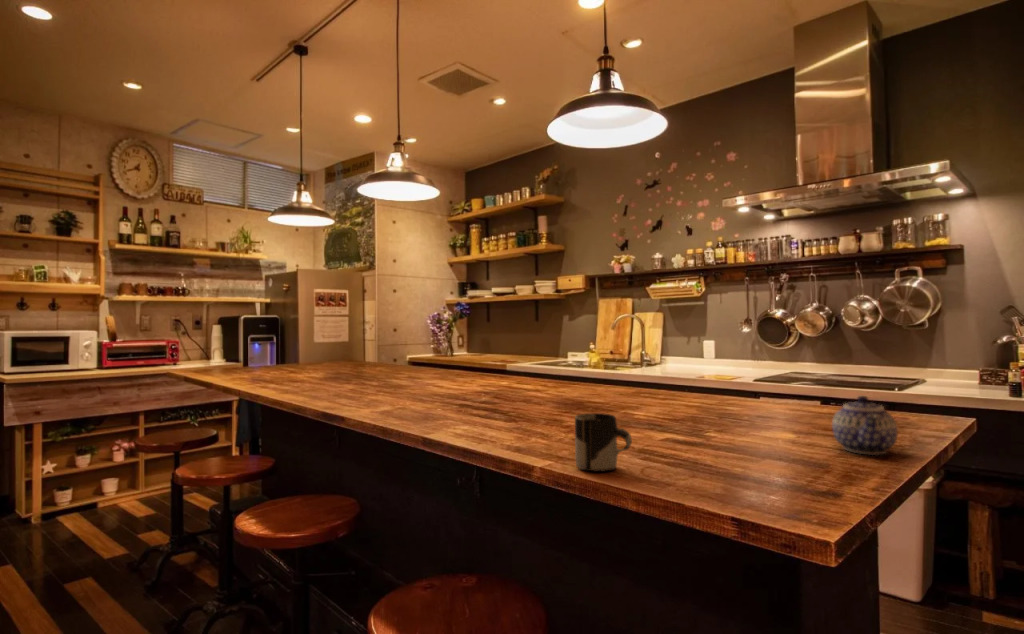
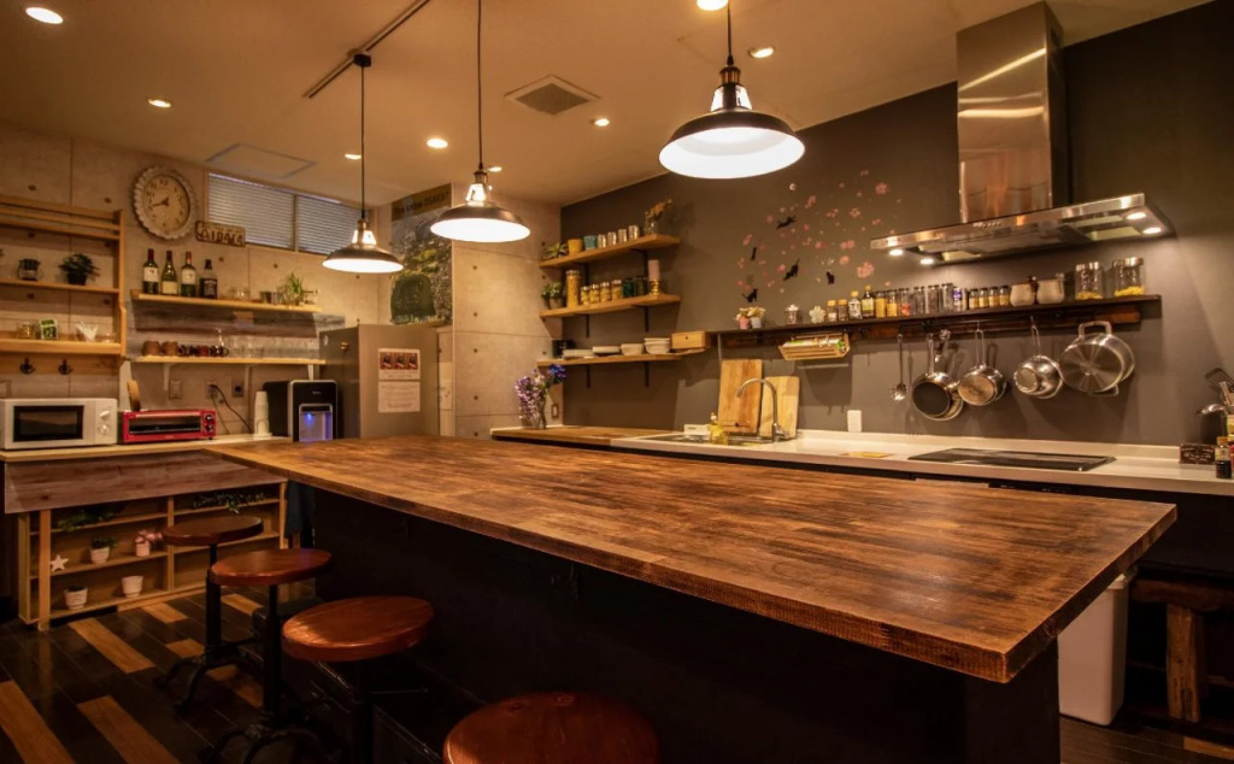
- cup (603, 442)
- teapot (863, 423)
